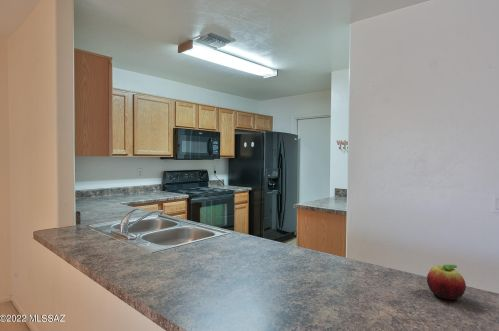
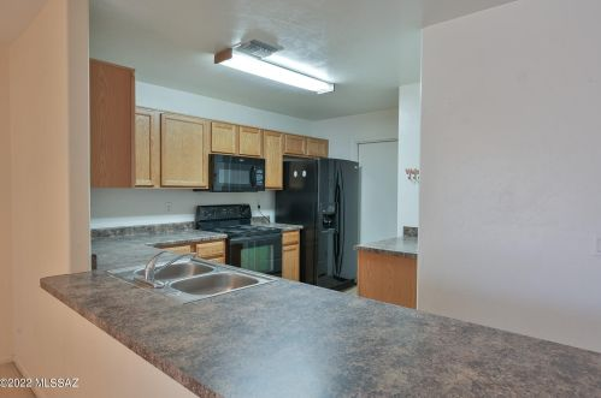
- fruit (445, 280)
